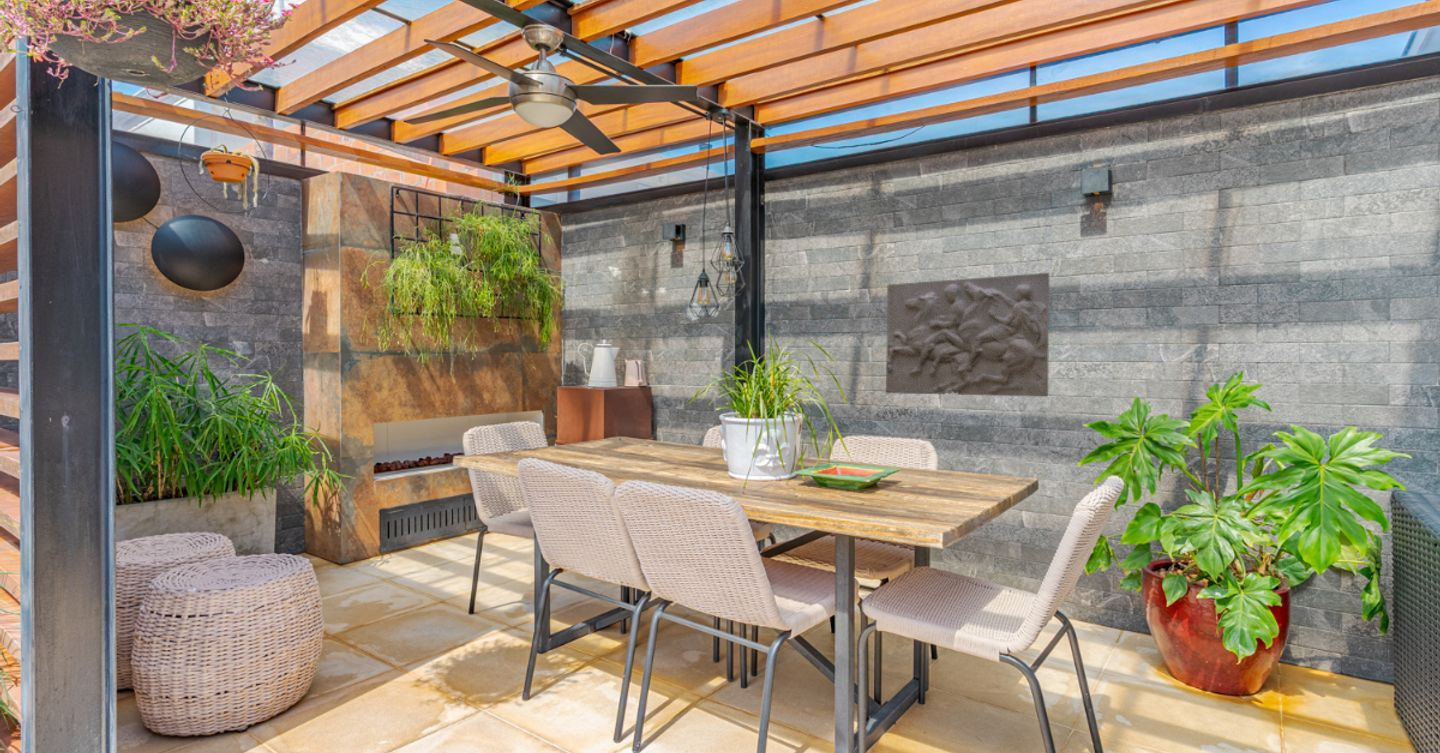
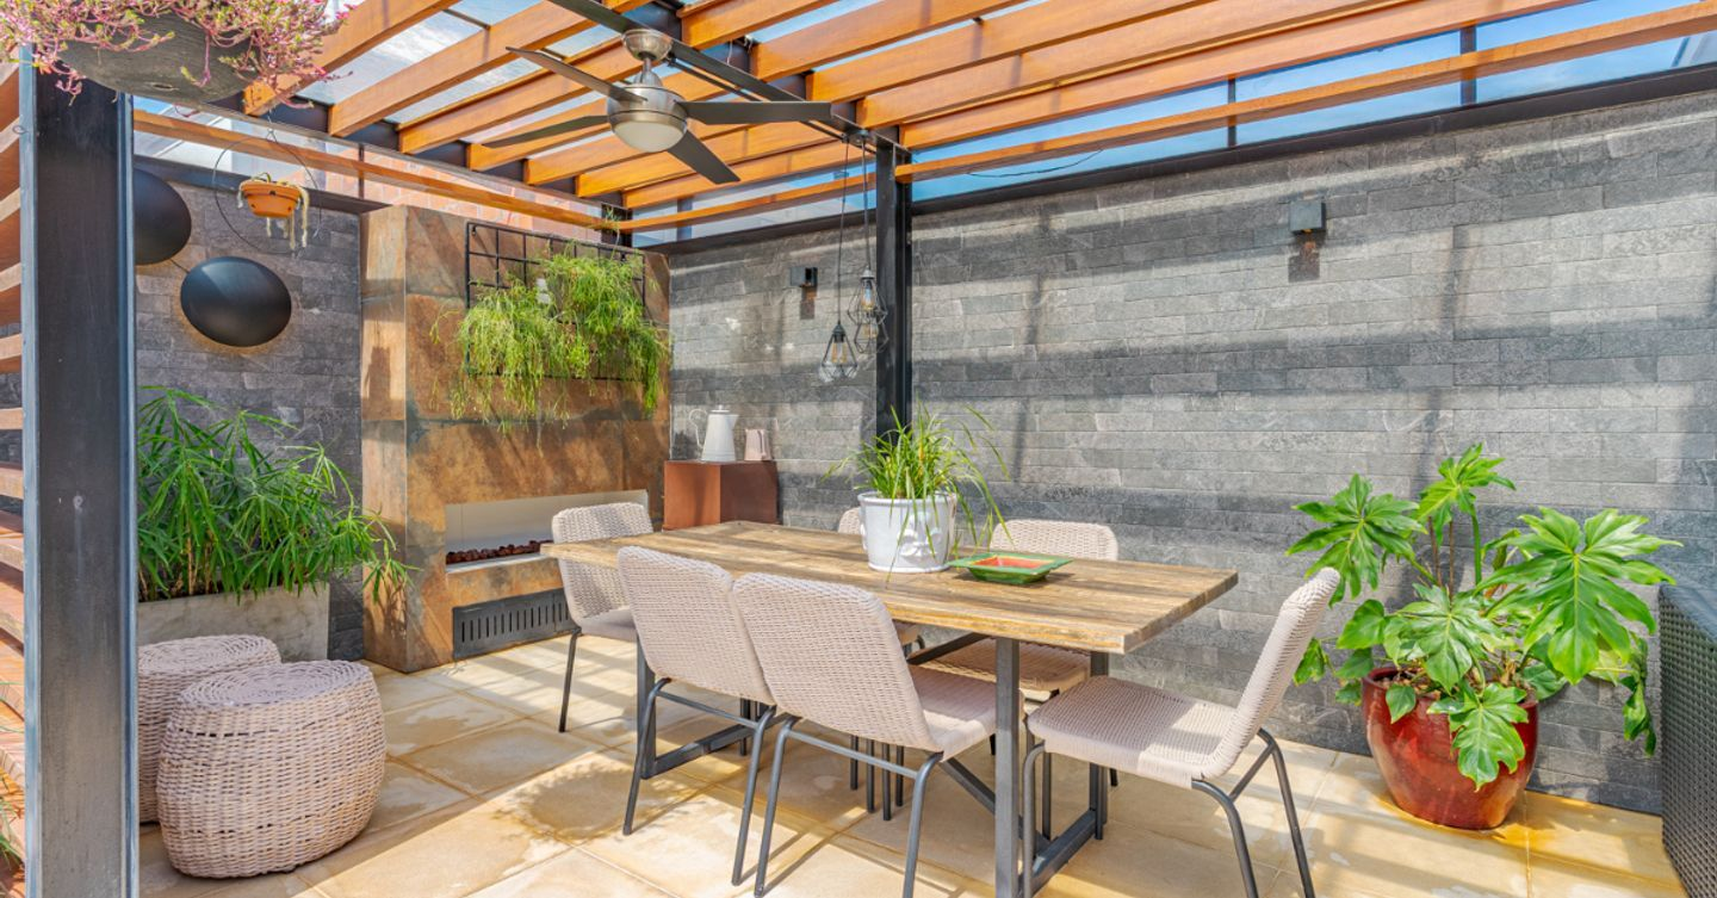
- relief panel (961, 336)
